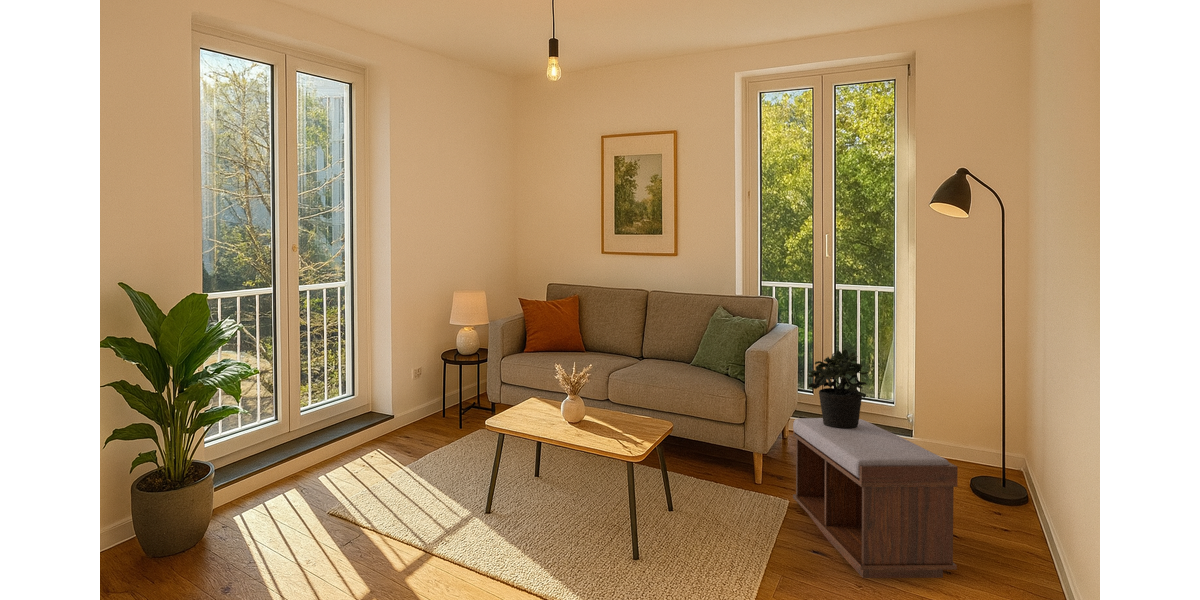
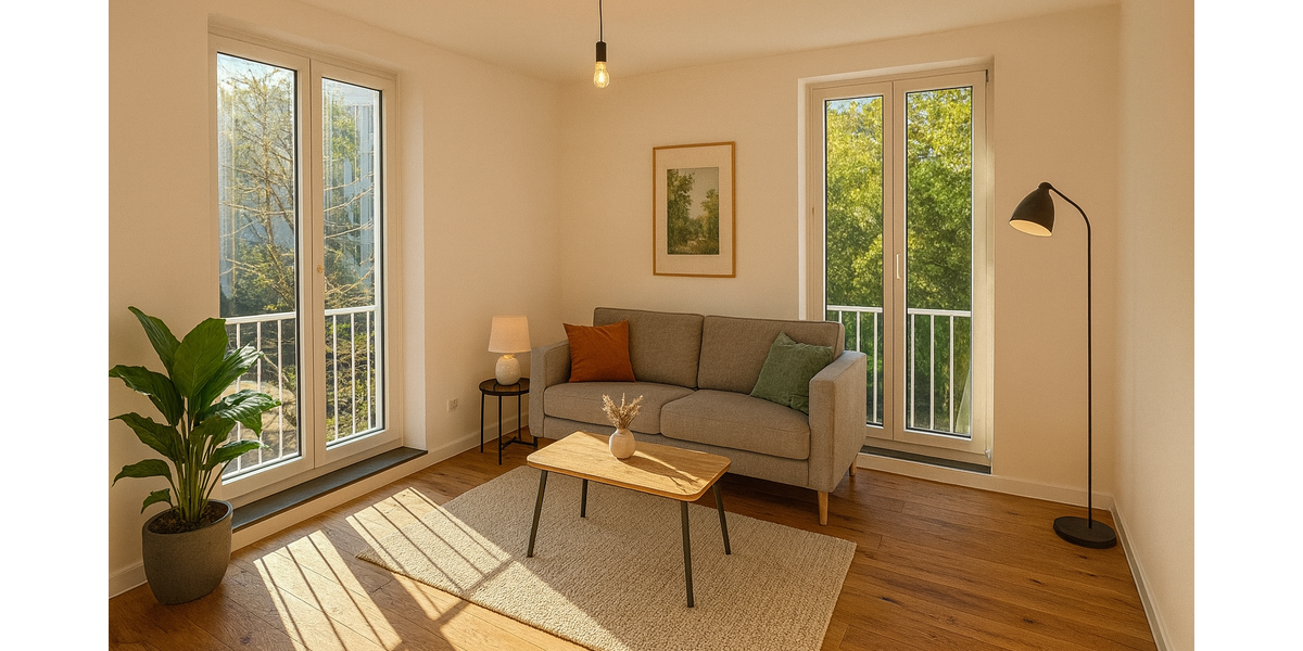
- potted plant (840, 387)
- bench (861, 487)
